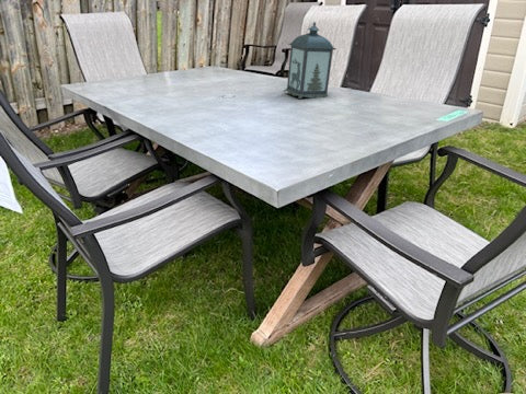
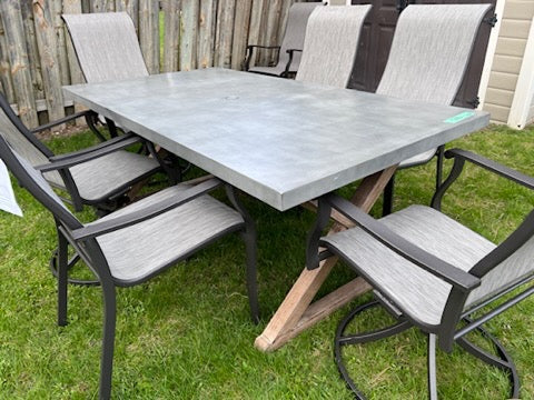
- lantern (310, 59)
